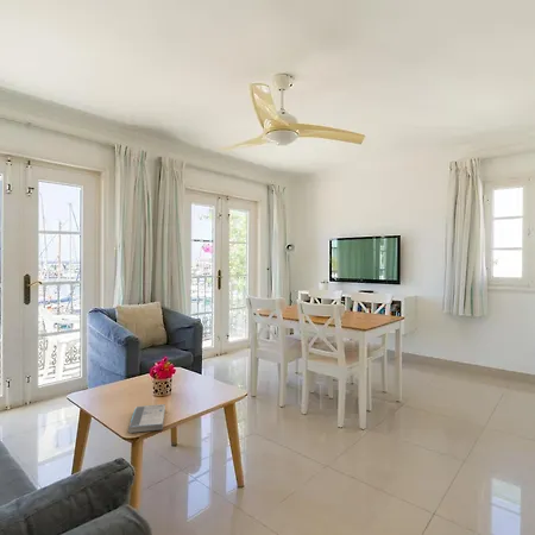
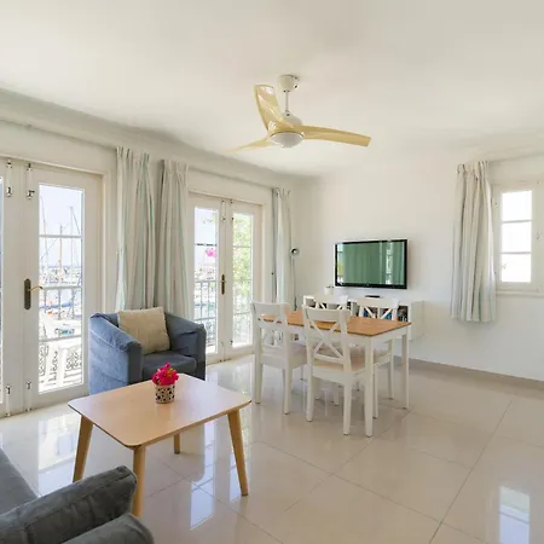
- book (147, 417)
